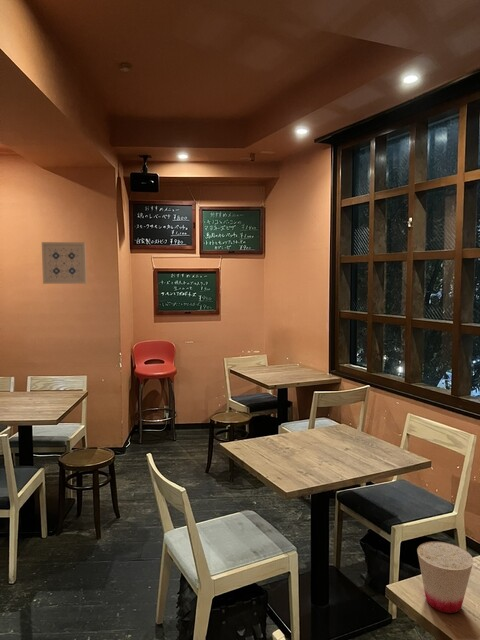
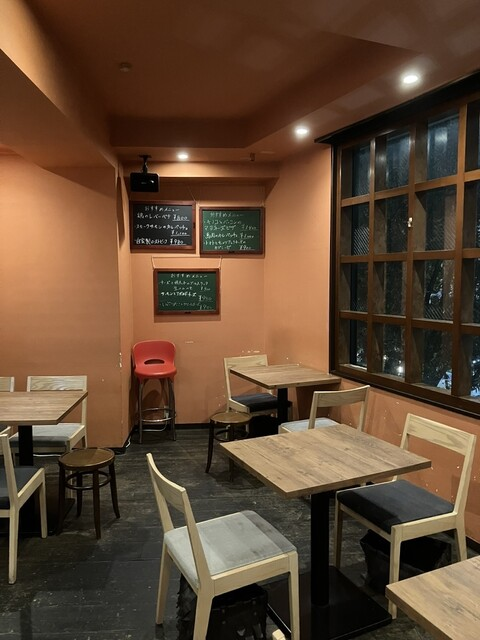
- wall art (64, 263)
- cup (444, 579)
